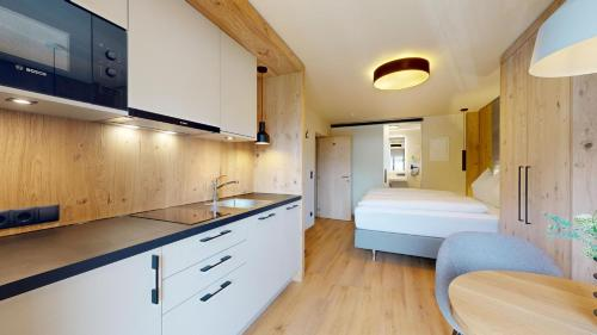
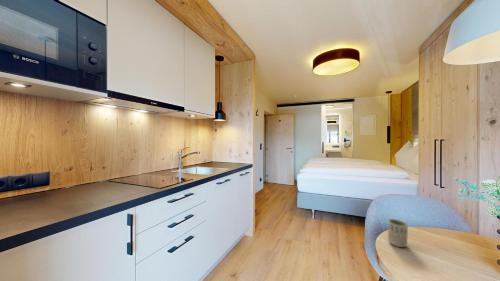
+ cup (397, 233)
